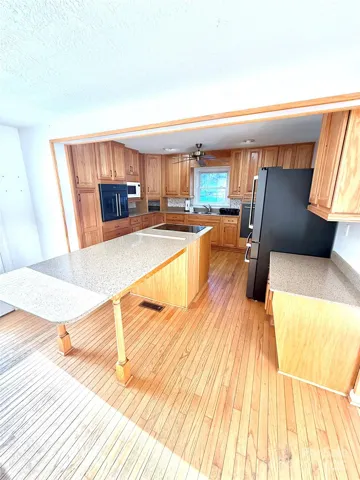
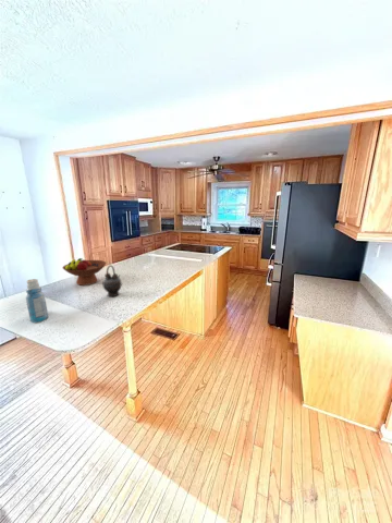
+ bottle (35, 297)
+ fruit bowl (85, 270)
+ teapot (113, 279)
